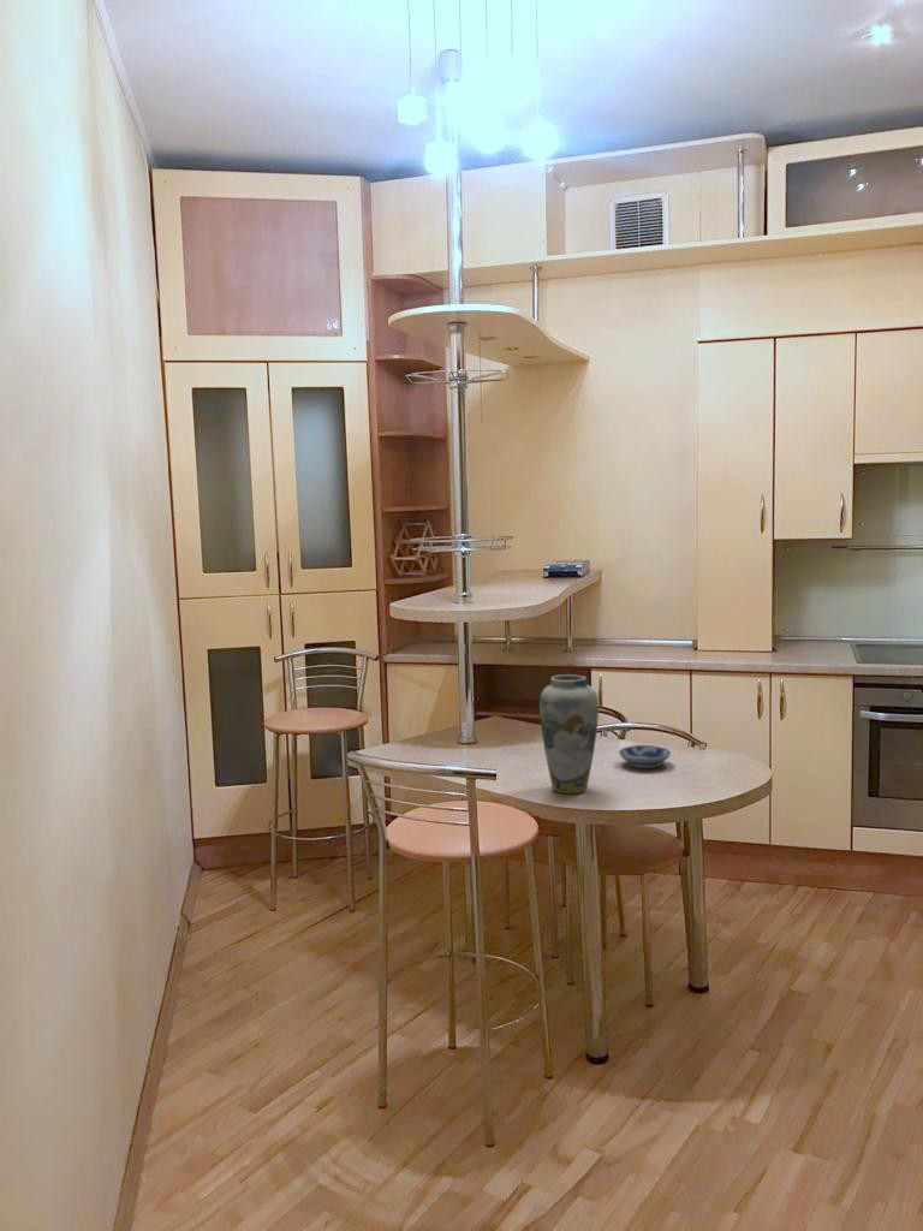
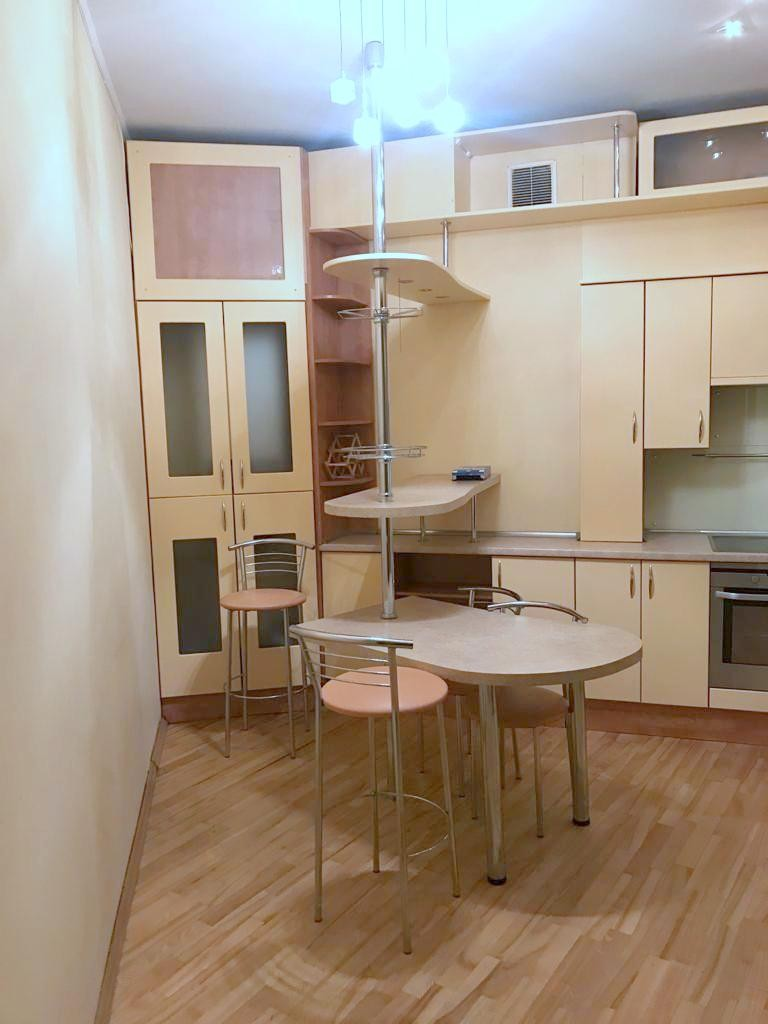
- vase (568, 733)
- bowl (644, 757)
